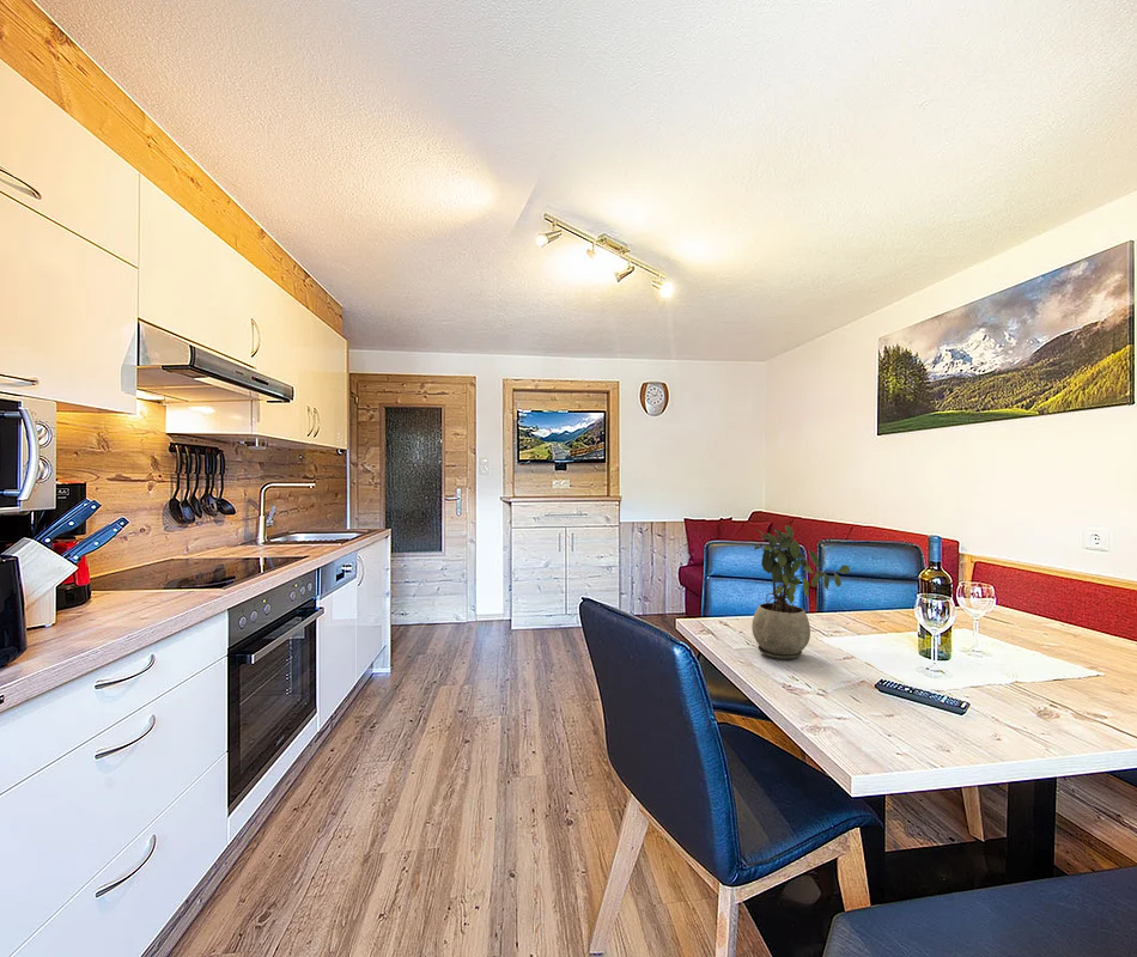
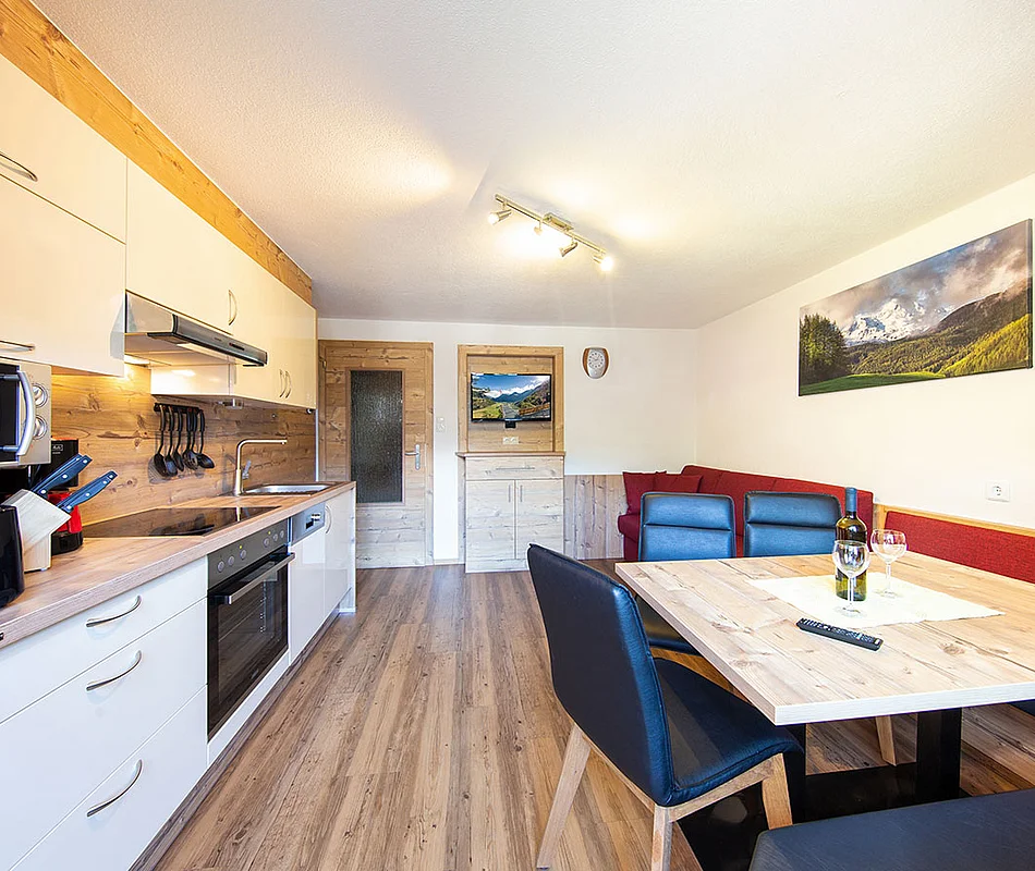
- potted plant (792, 590)
